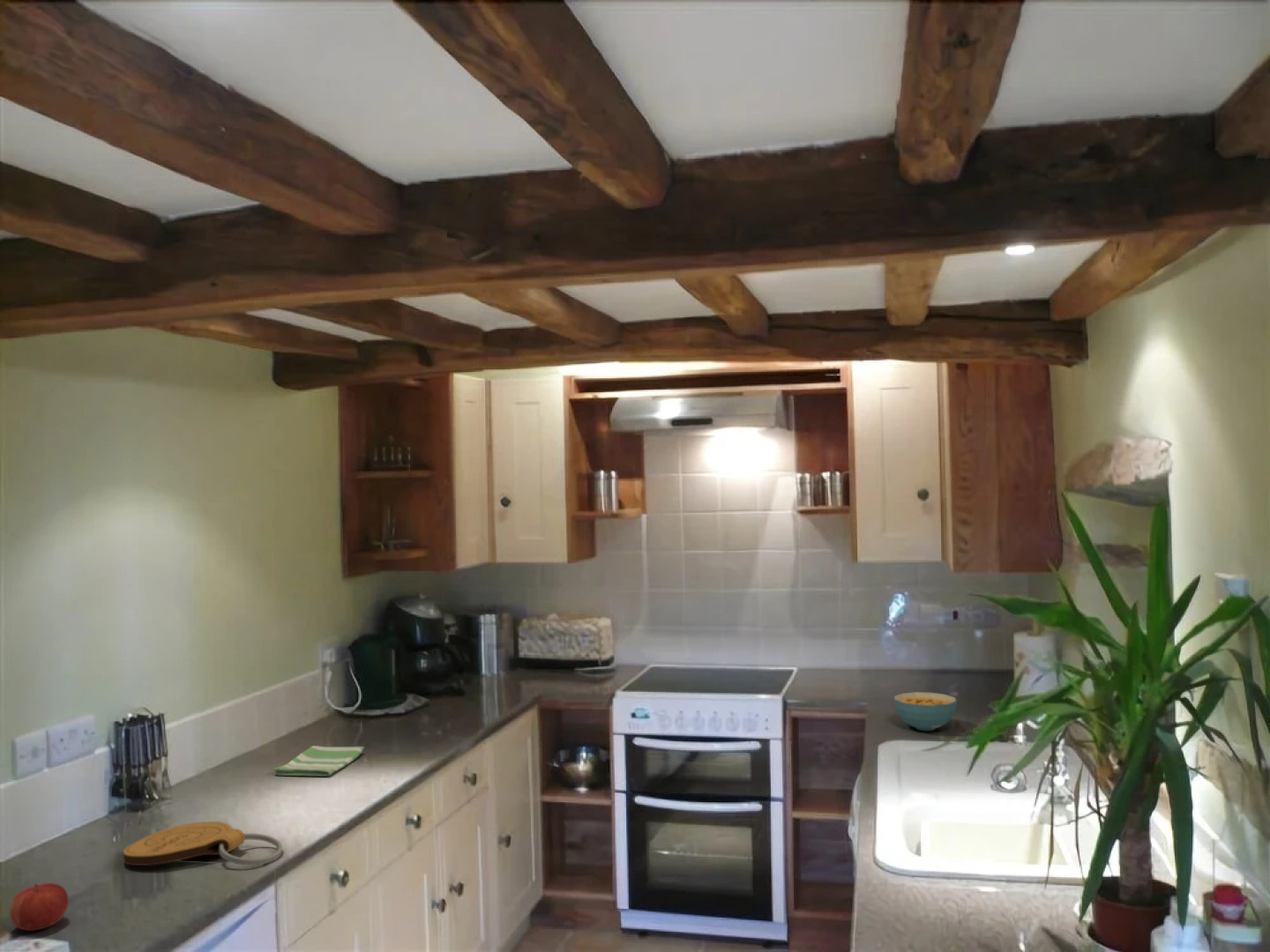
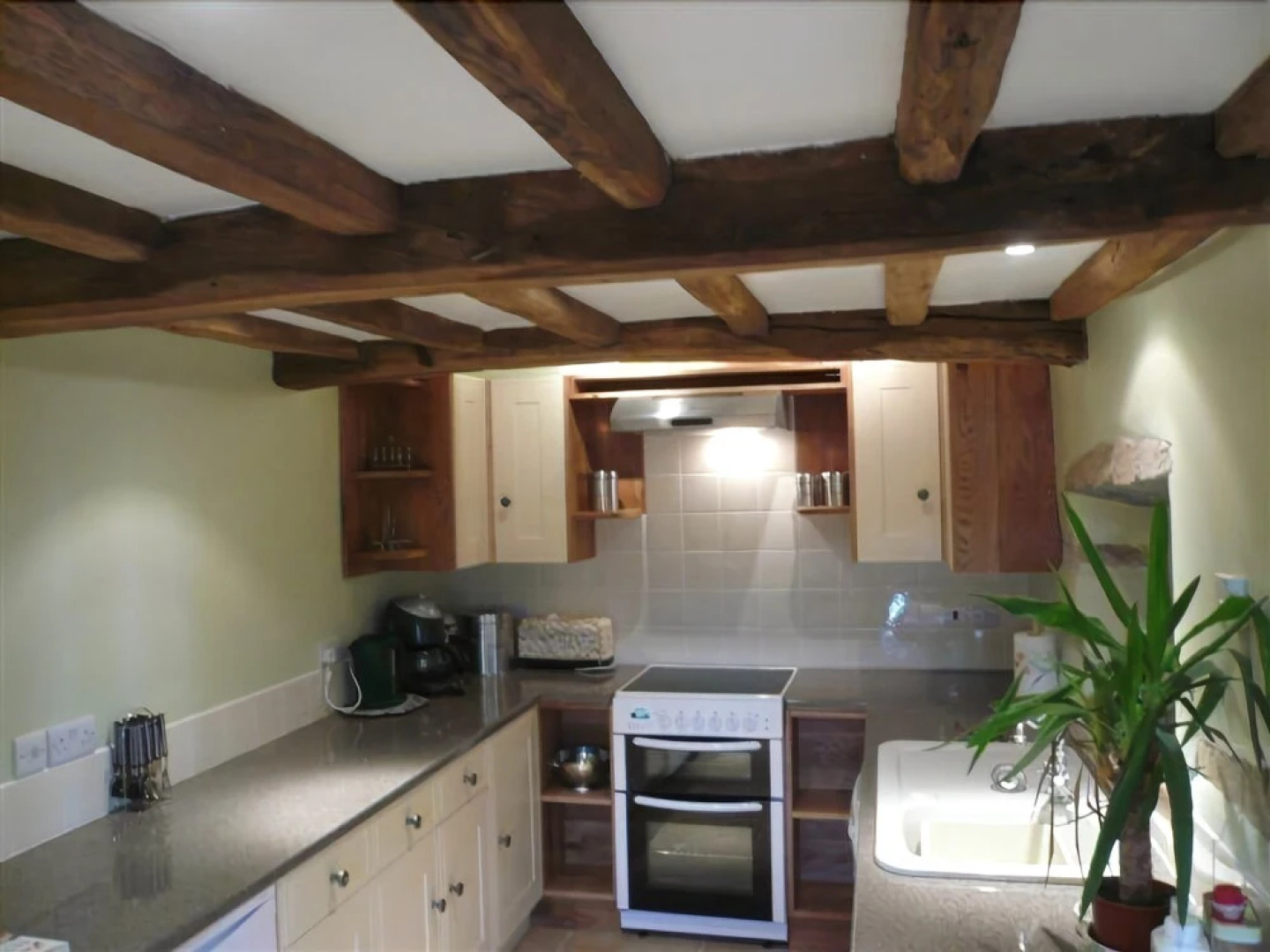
- key chain (208, 842)
- dish towel (320, 760)
- fruit (39, 904)
- cereal bowl (925, 713)
